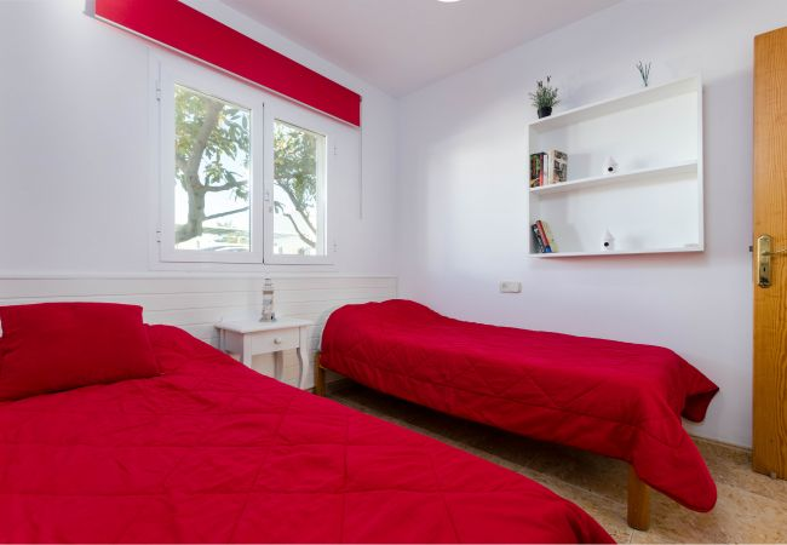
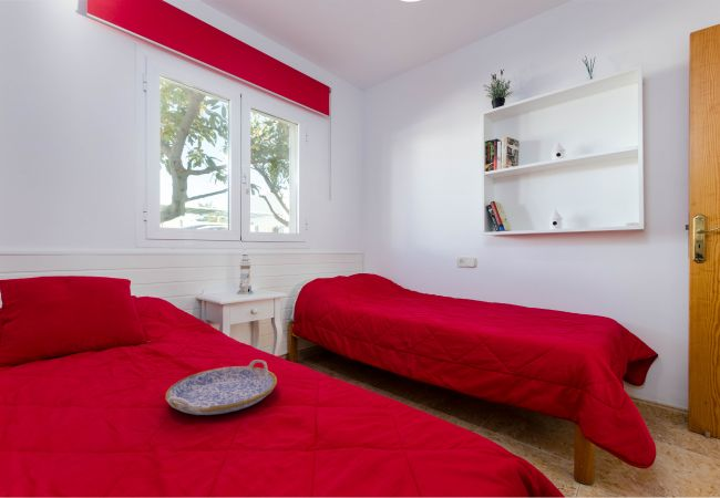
+ serving tray (224, 386)
